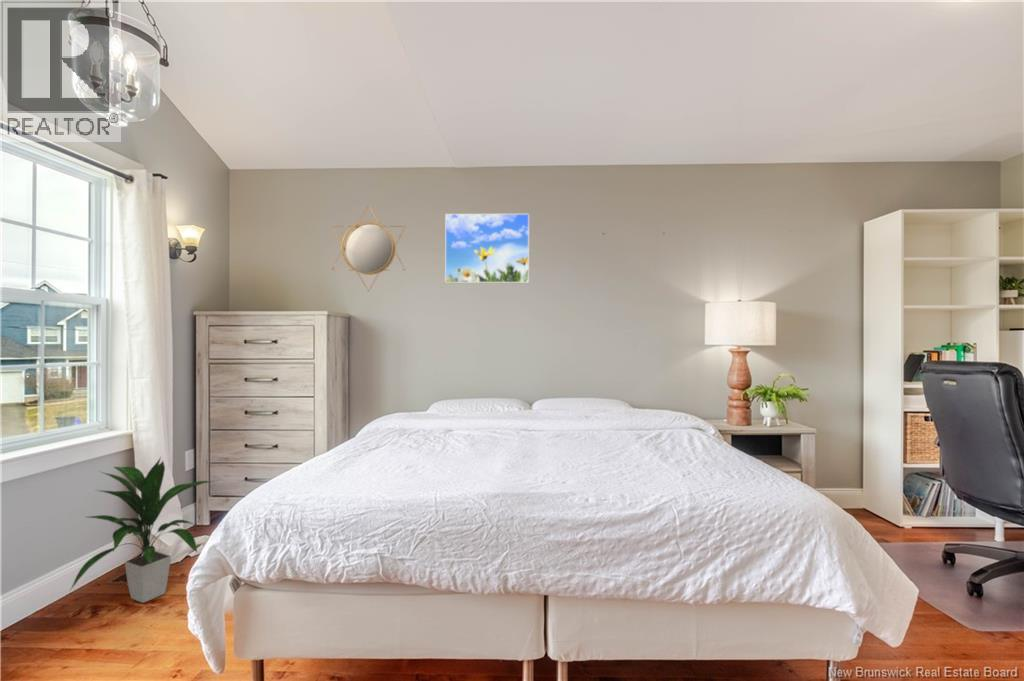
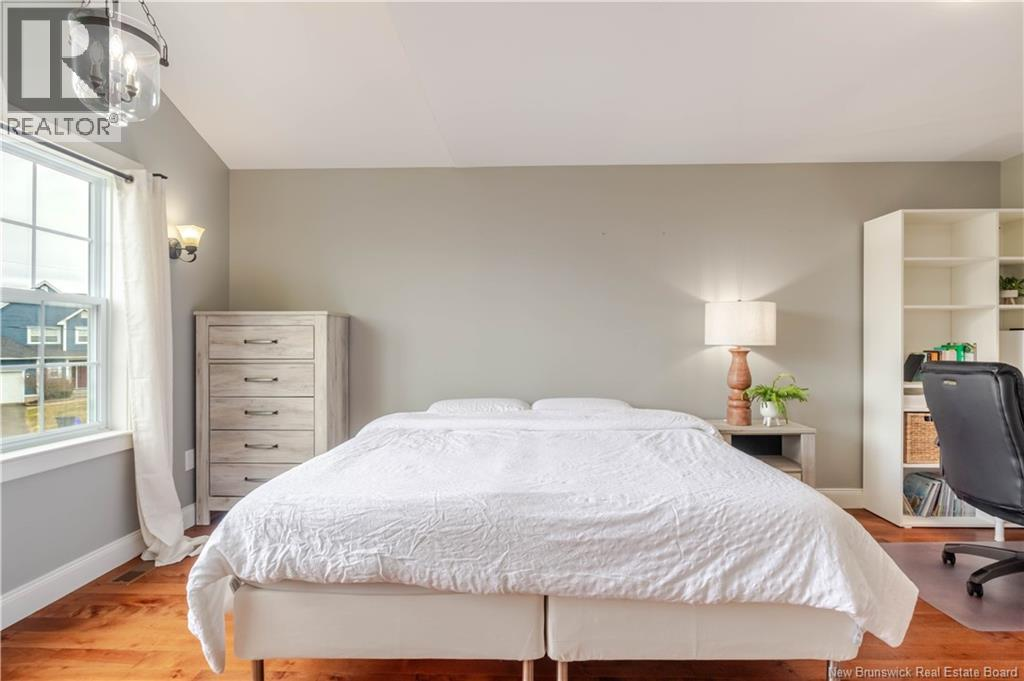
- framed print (487, 248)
- indoor plant (141, 526)
- home mirror (368, 248)
